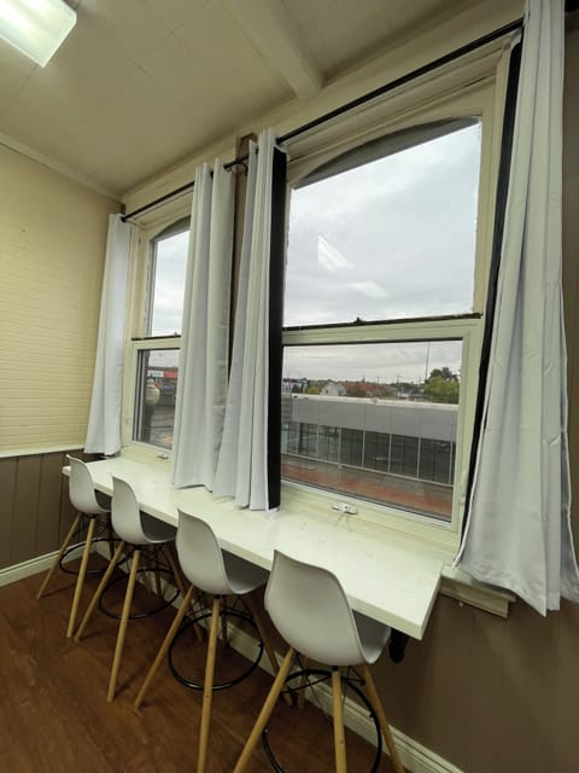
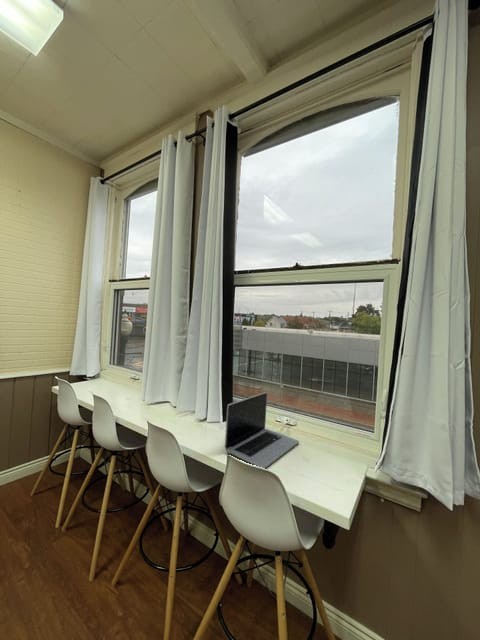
+ laptop (264, 425)
